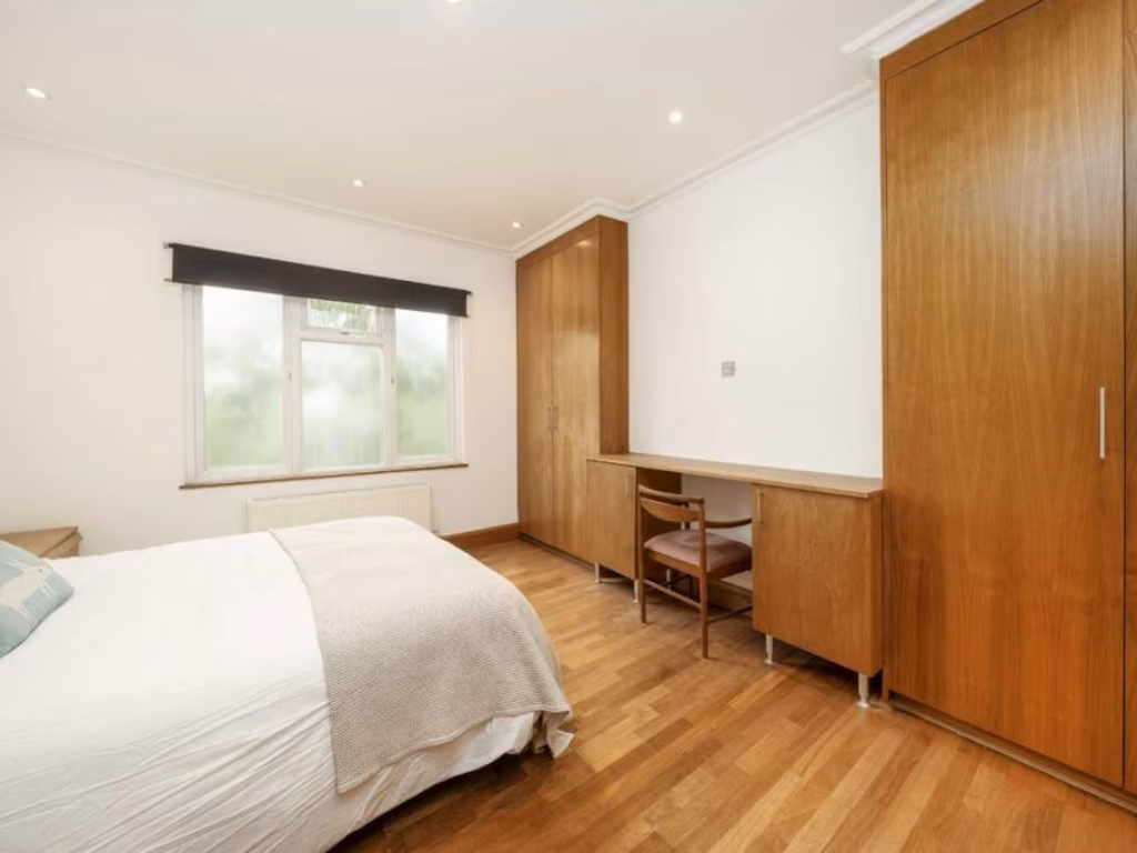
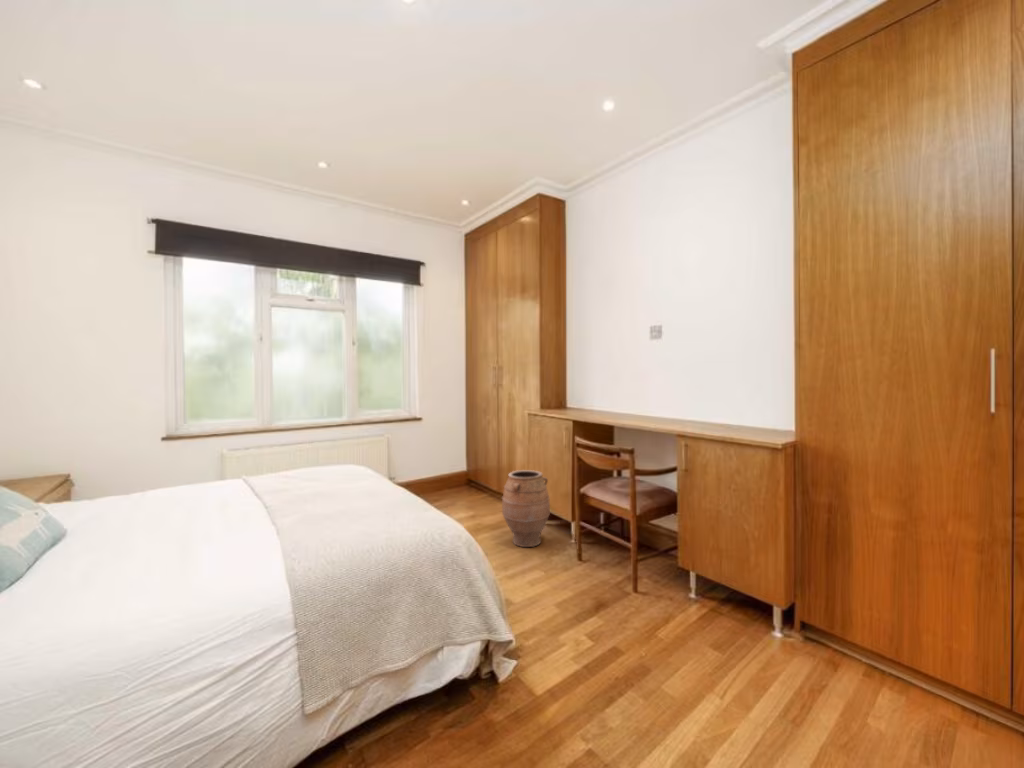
+ vase (525, 507)
